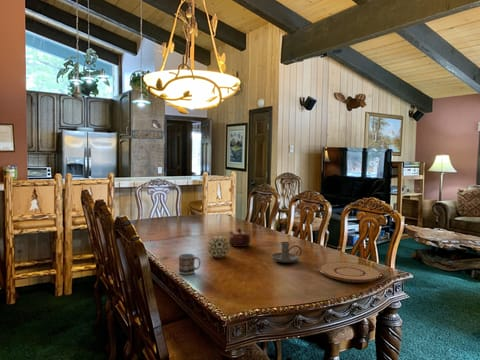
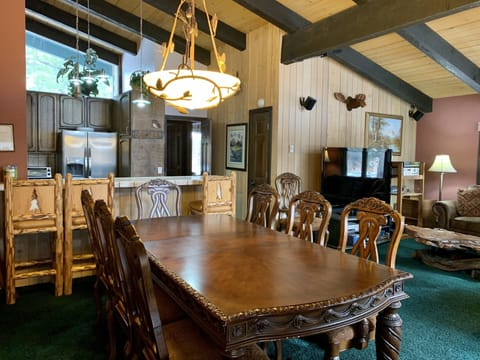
- decorative ball (218, 246)
- candle holder (287, 251)
- cup (189, 263)
- plate (349, 271)
- teapot (239, 236)
